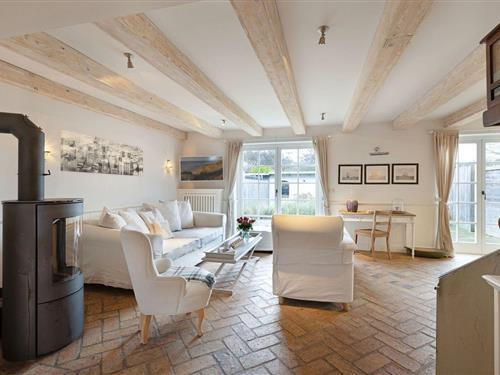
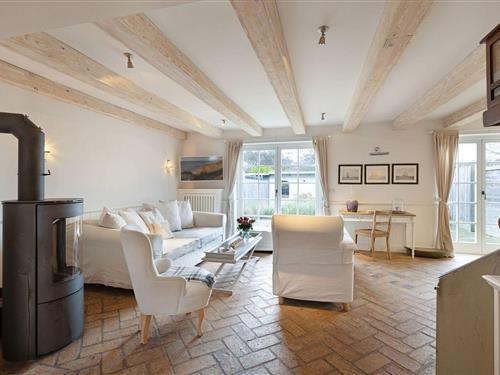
- wall art (109, 157)
